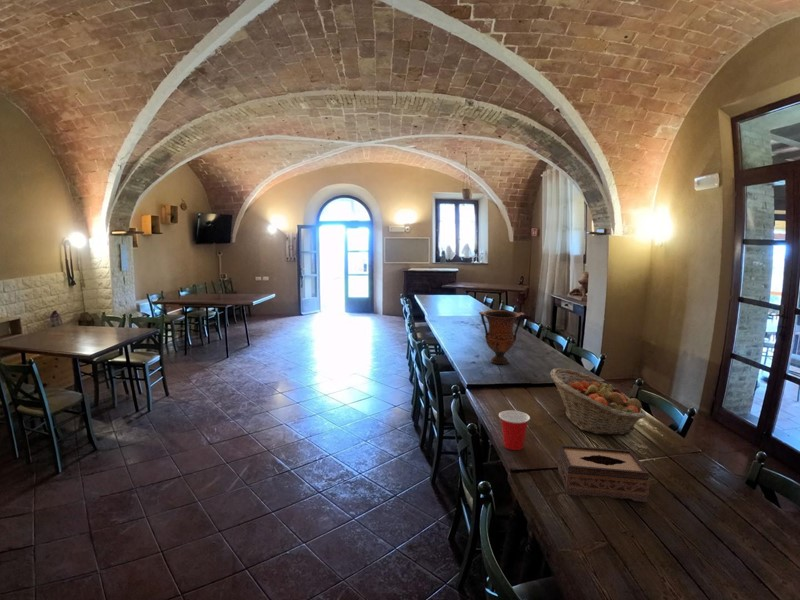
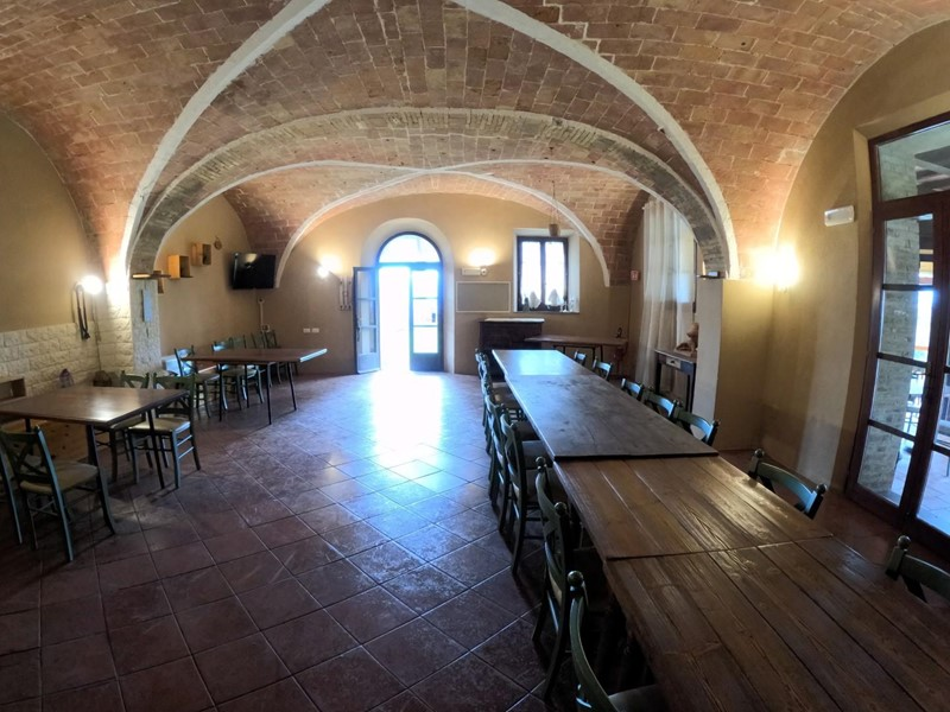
- tissue box (600, 471)
- fruit basket (594, 398)
- cup (513, 431)
- vase (501, 337)
